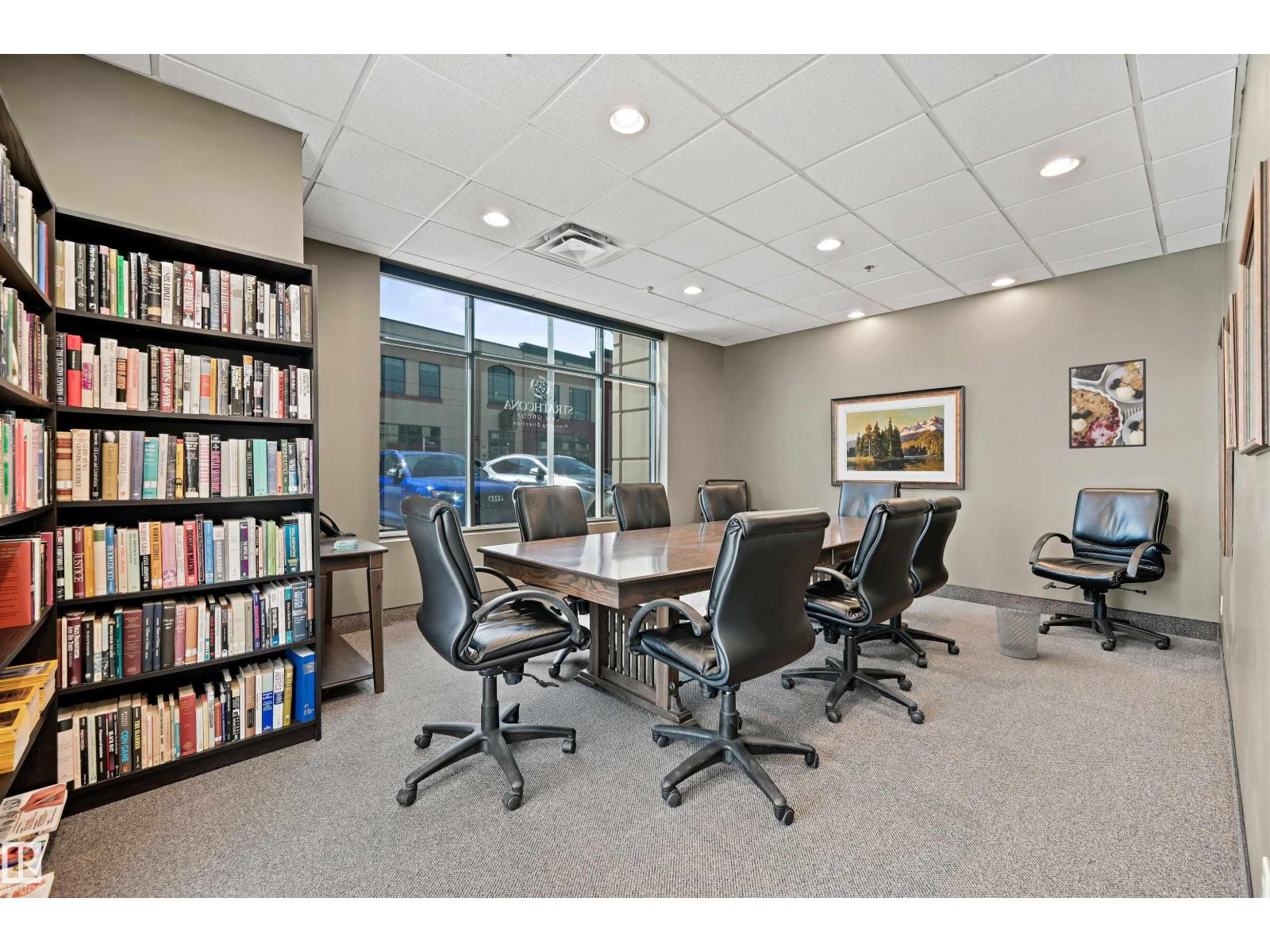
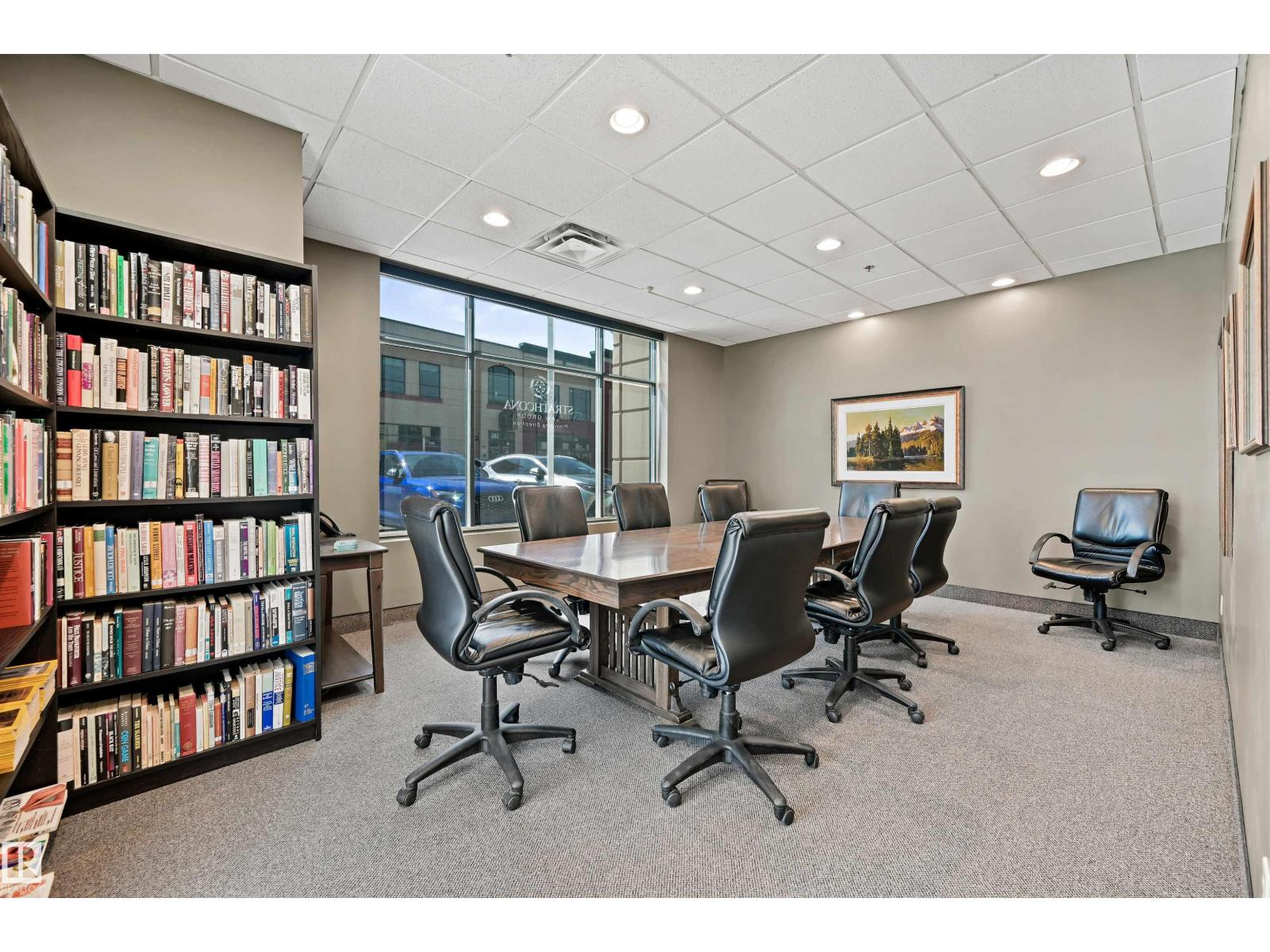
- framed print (1106, 405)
- wastebasket (1017, 631)
